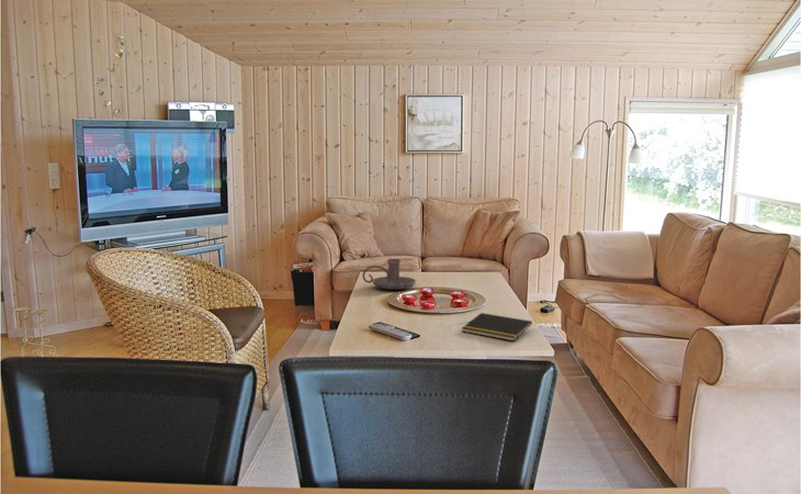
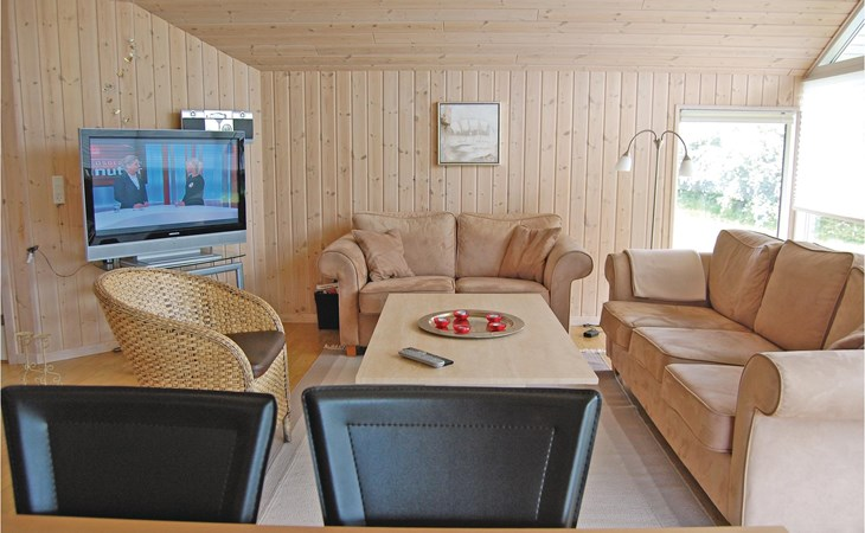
- candle holder (388, 273)
- notepad (496, 326)
